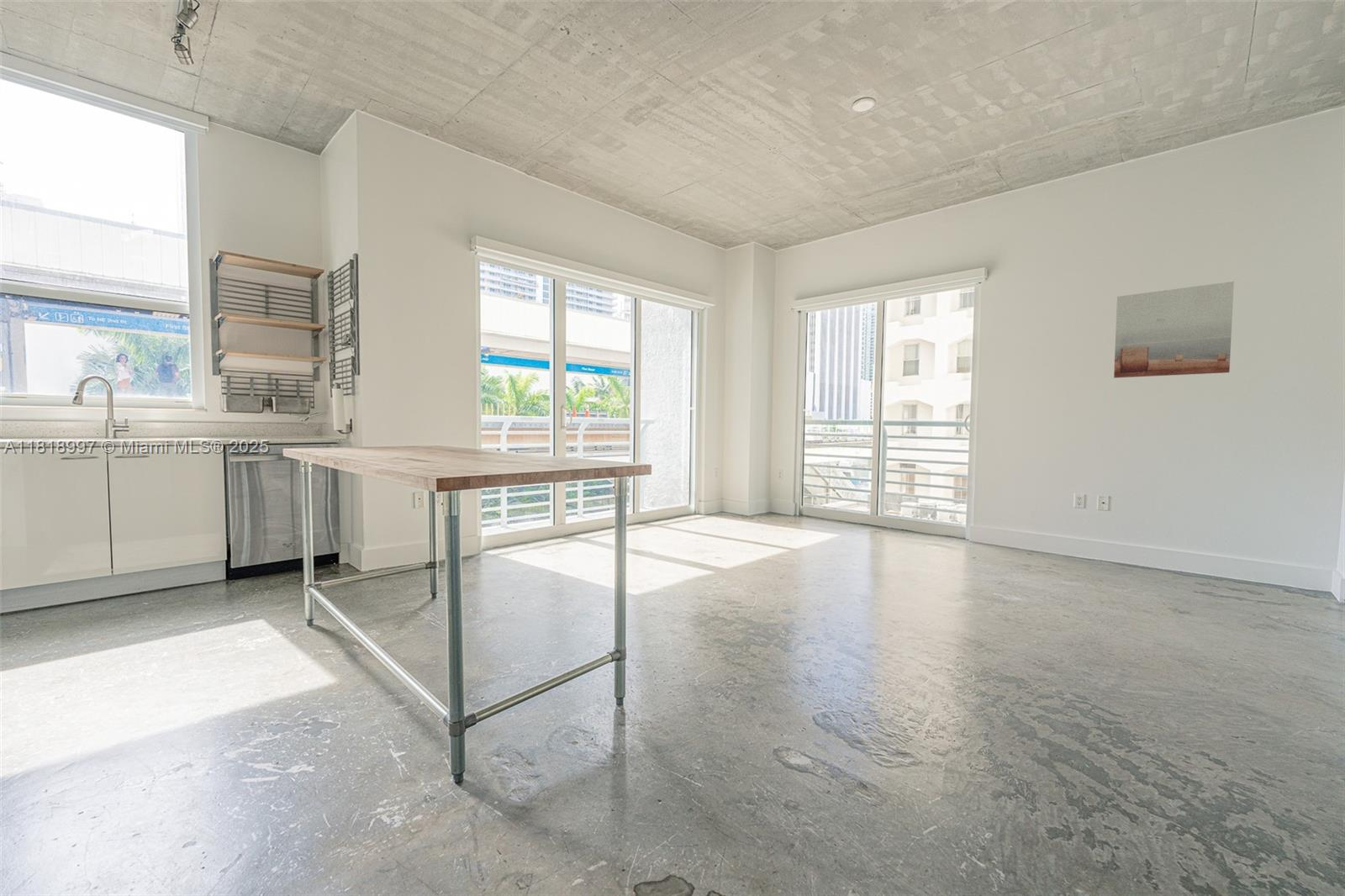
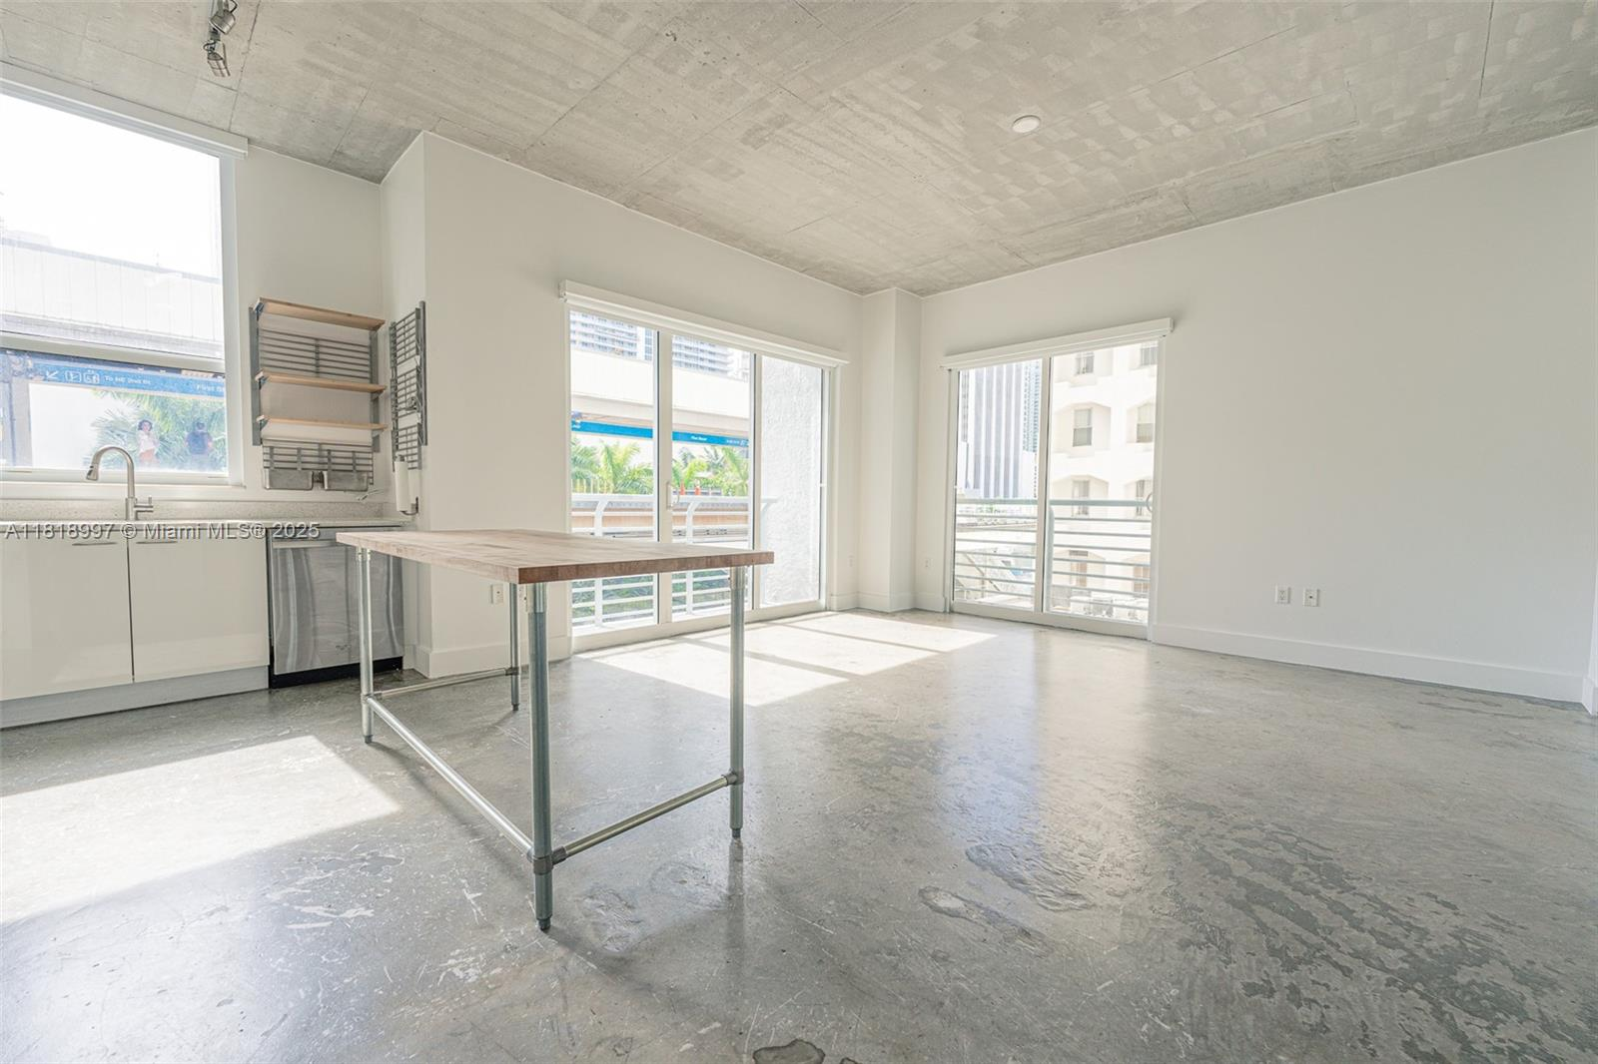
- wall art (1170, 332)
